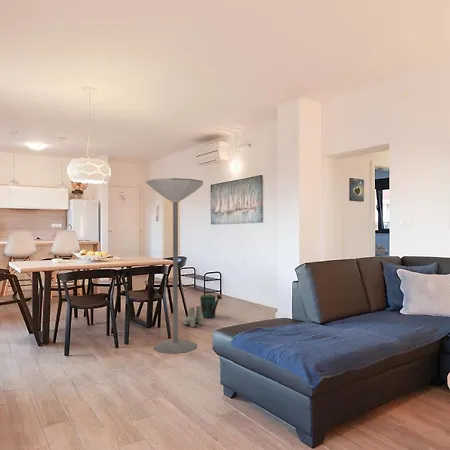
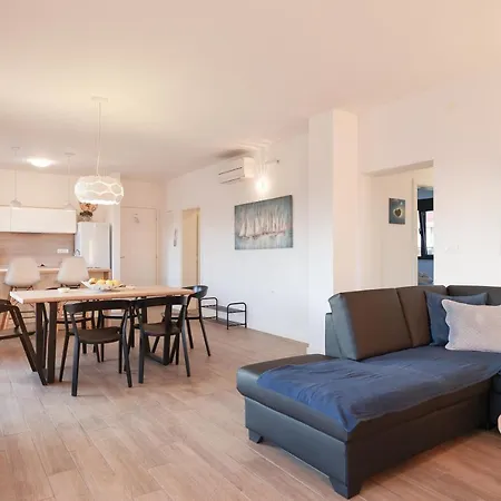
- floor lamp (175, 264)
- watering can (210, 305)
- boots (193, 315)
